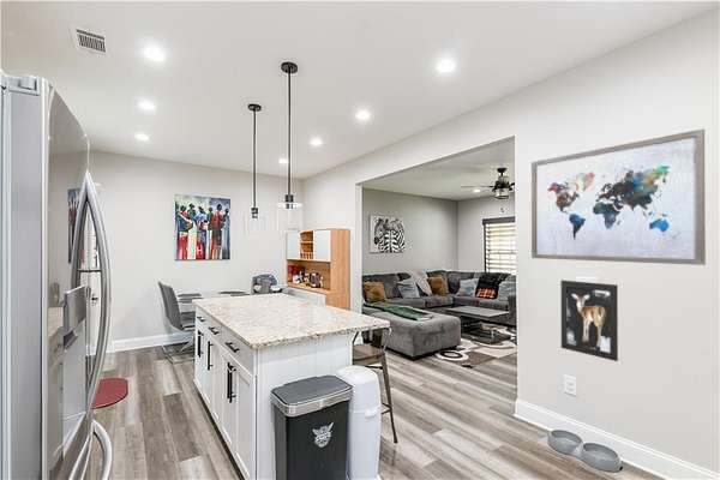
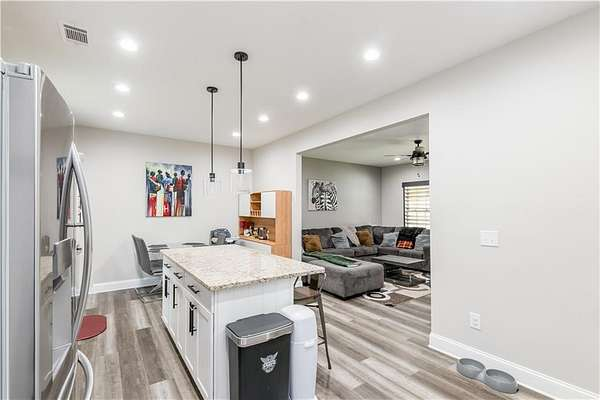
- wall art (602, 204)
- wall art (587, 318)
